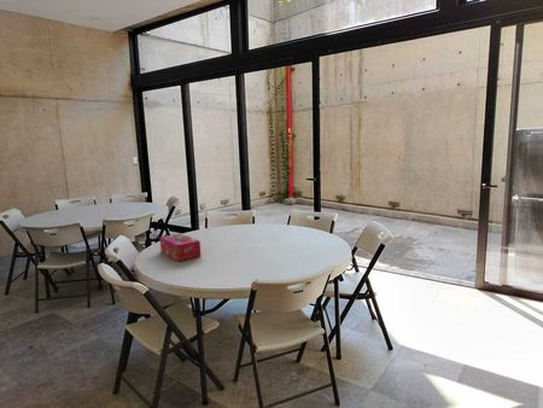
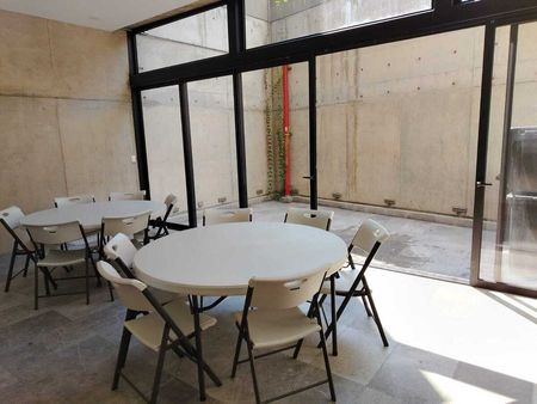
- tissue box (180, 246)
